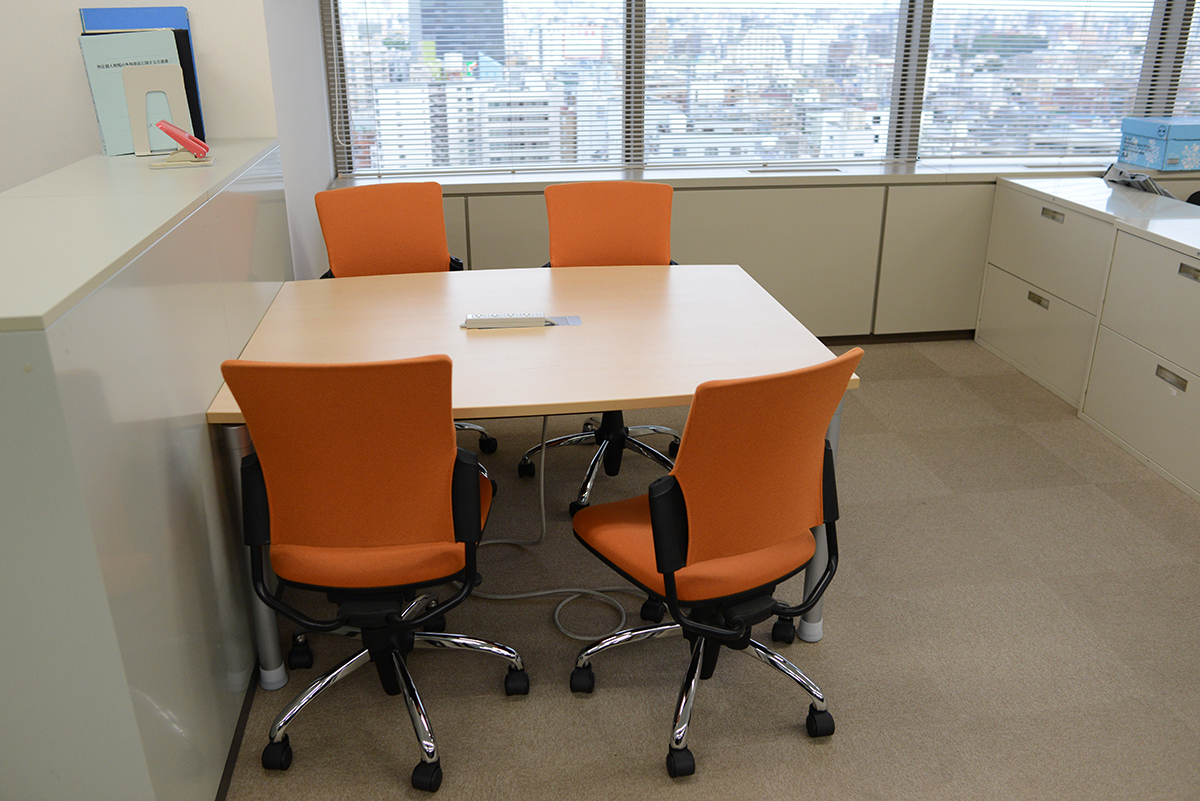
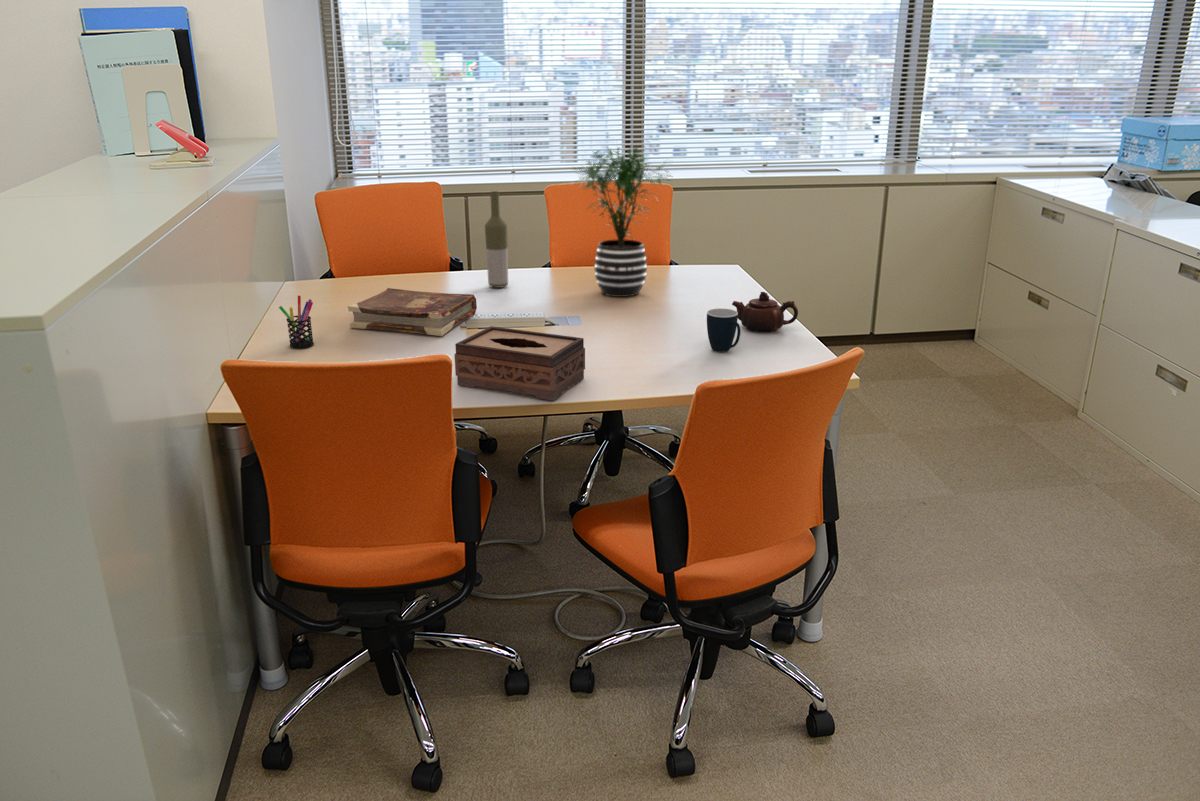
+ tissue box (520, 361)
+ potted plant (616, 220)
+ book (414, 310)
+ mug (725, 332)
+ bottle (496, 240)
+ pen holder (296, 321)
+ teapot (764, 310)
